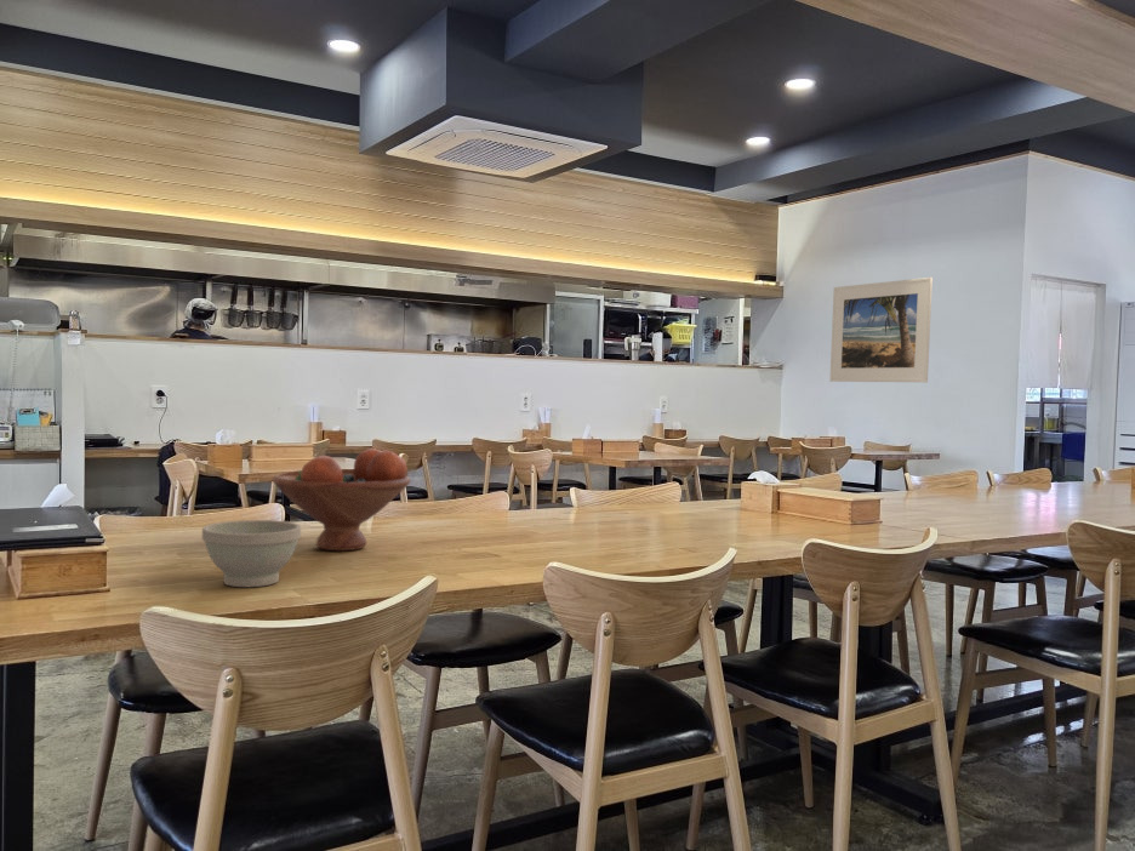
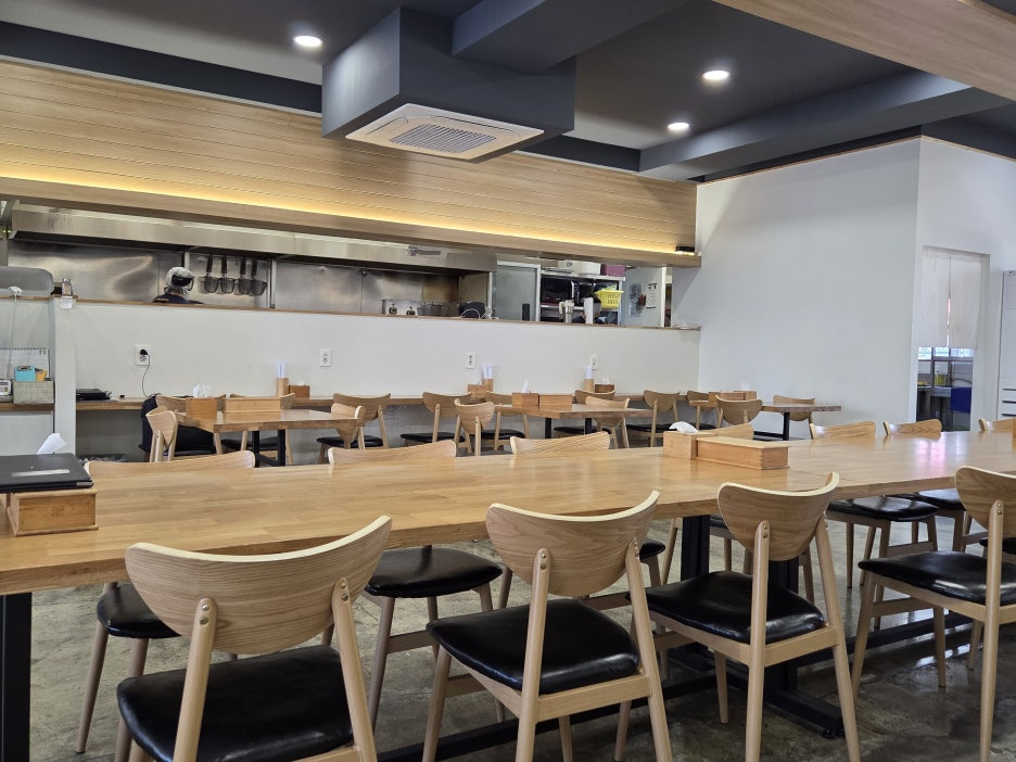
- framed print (878, 332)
- bowl (251, 554)
- fruit bowl (342, 498)
